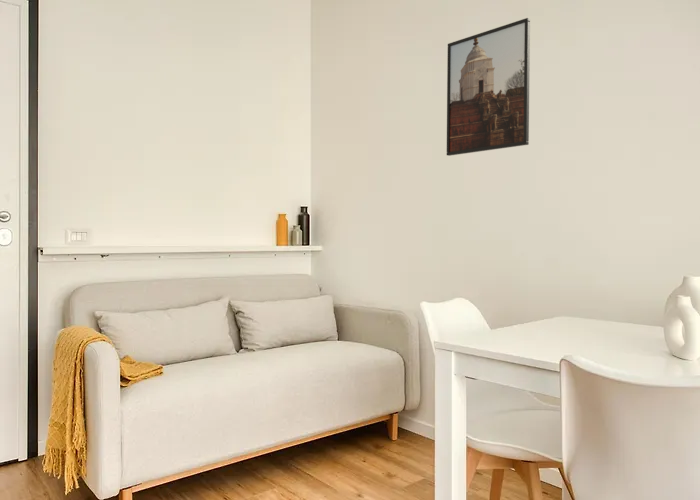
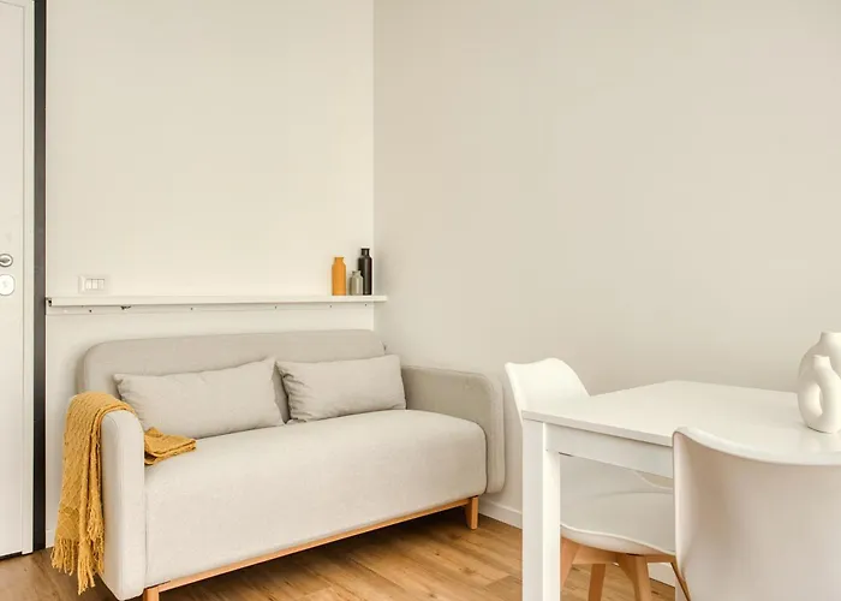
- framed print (485, 91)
